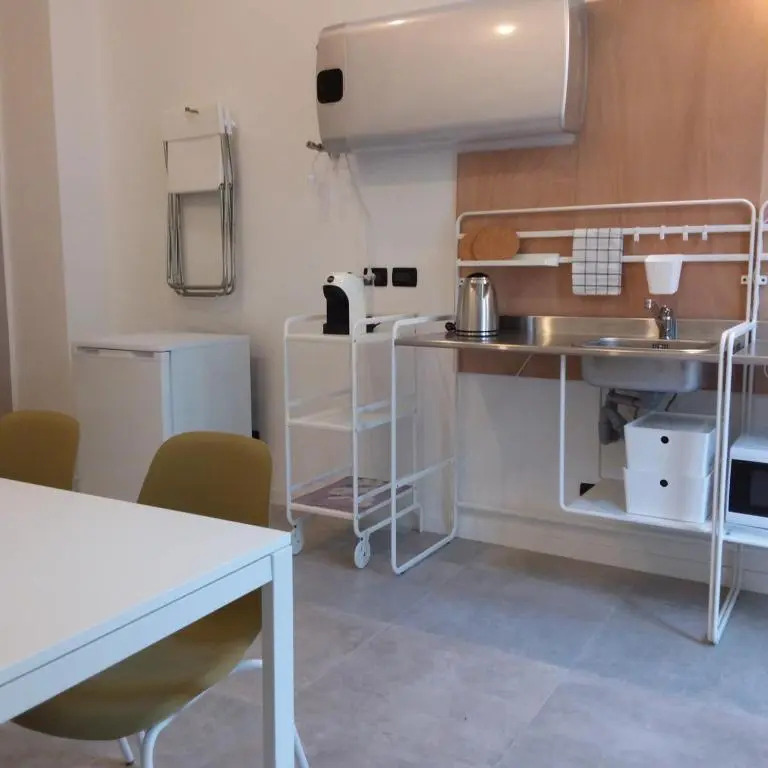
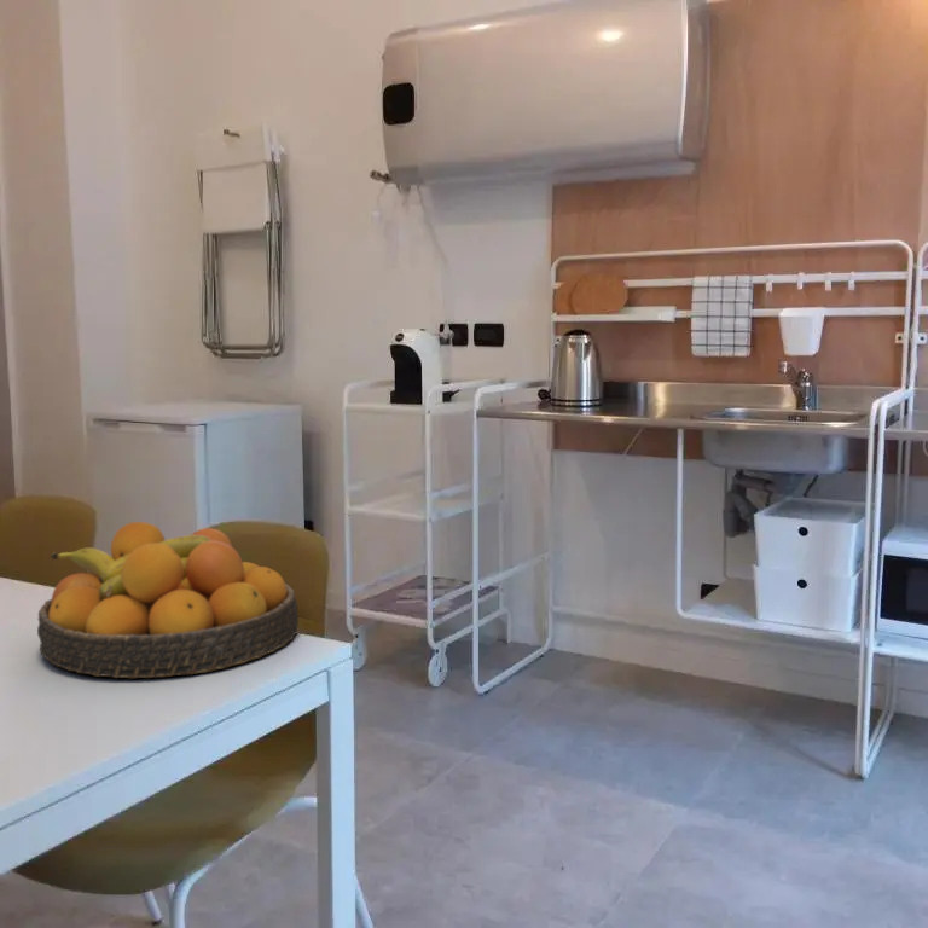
+ fruit bowl (170, 584)
